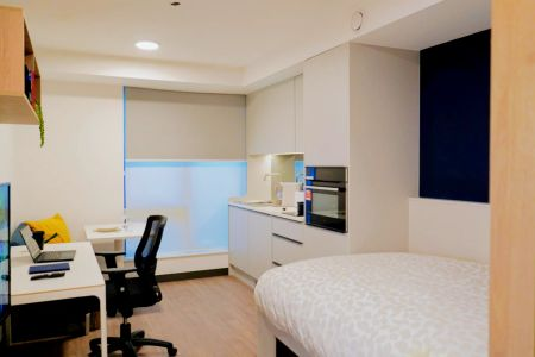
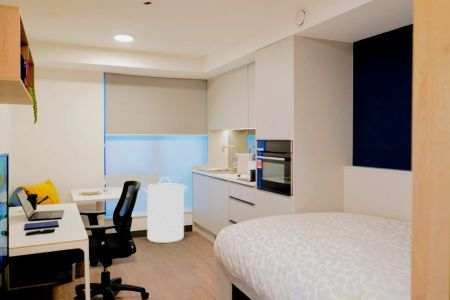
+ laundry hamper (165, 207)
